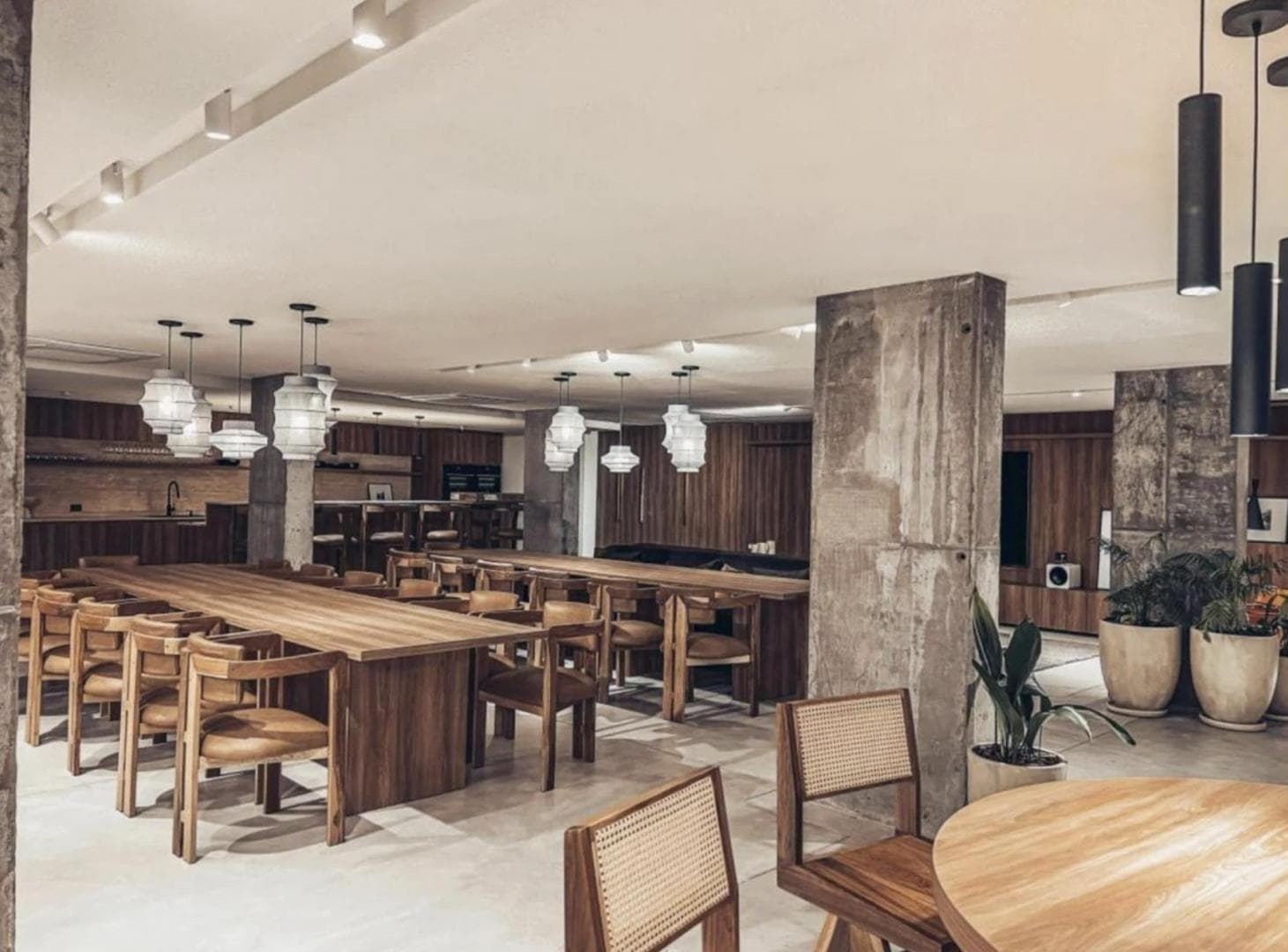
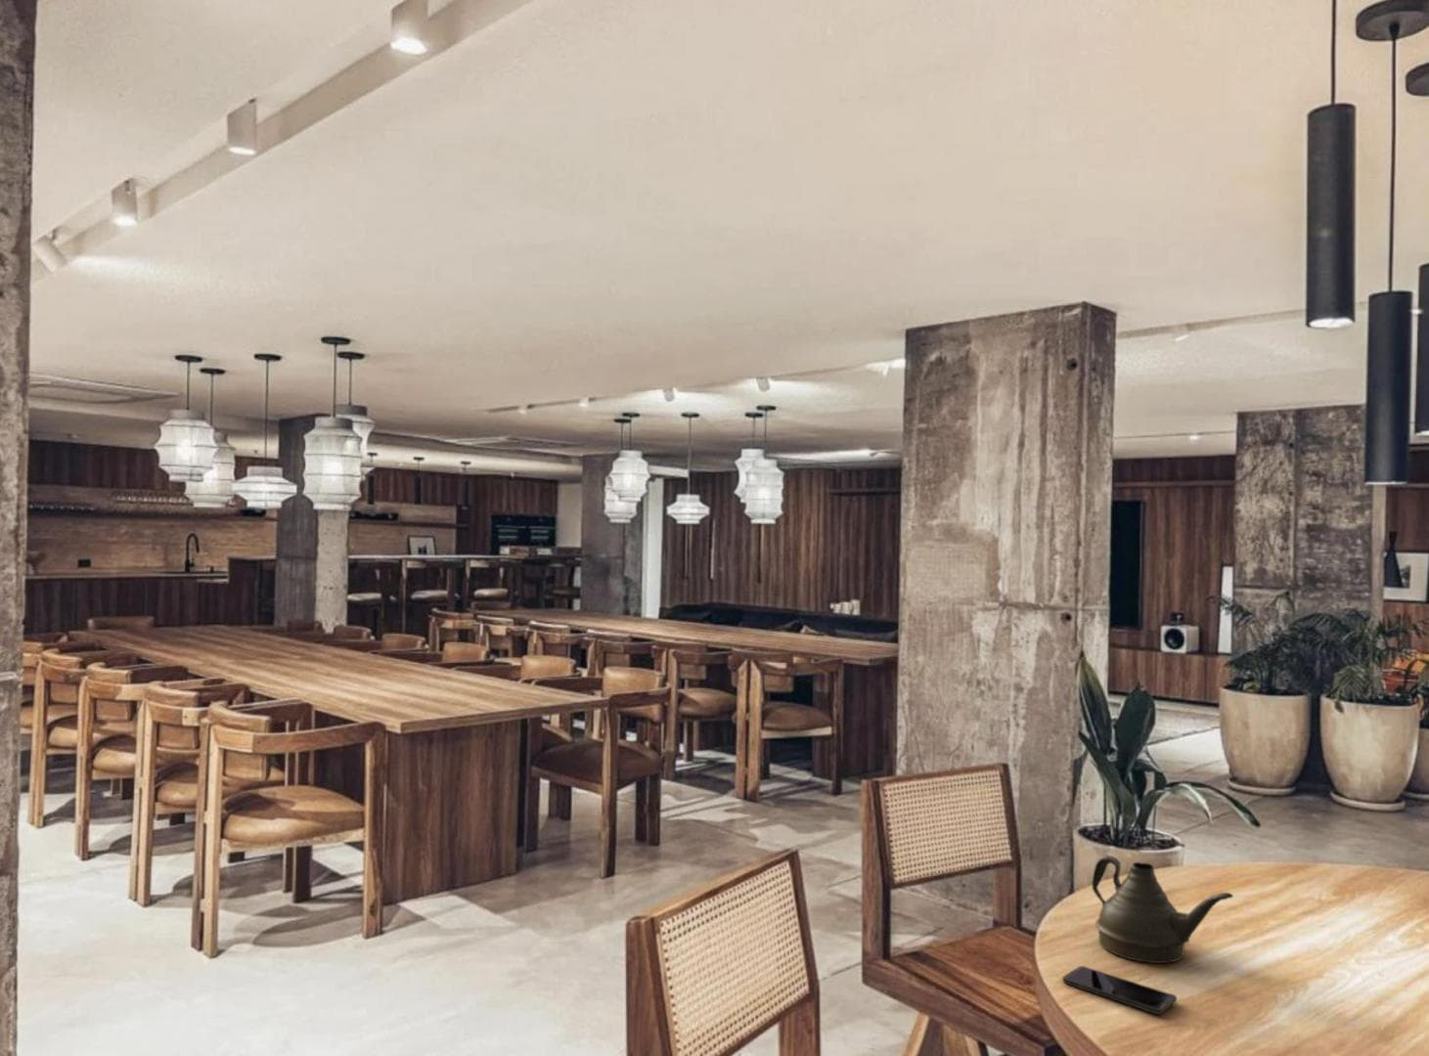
+ teapot (1157, 912)
+ smartphone (1118, 989)
